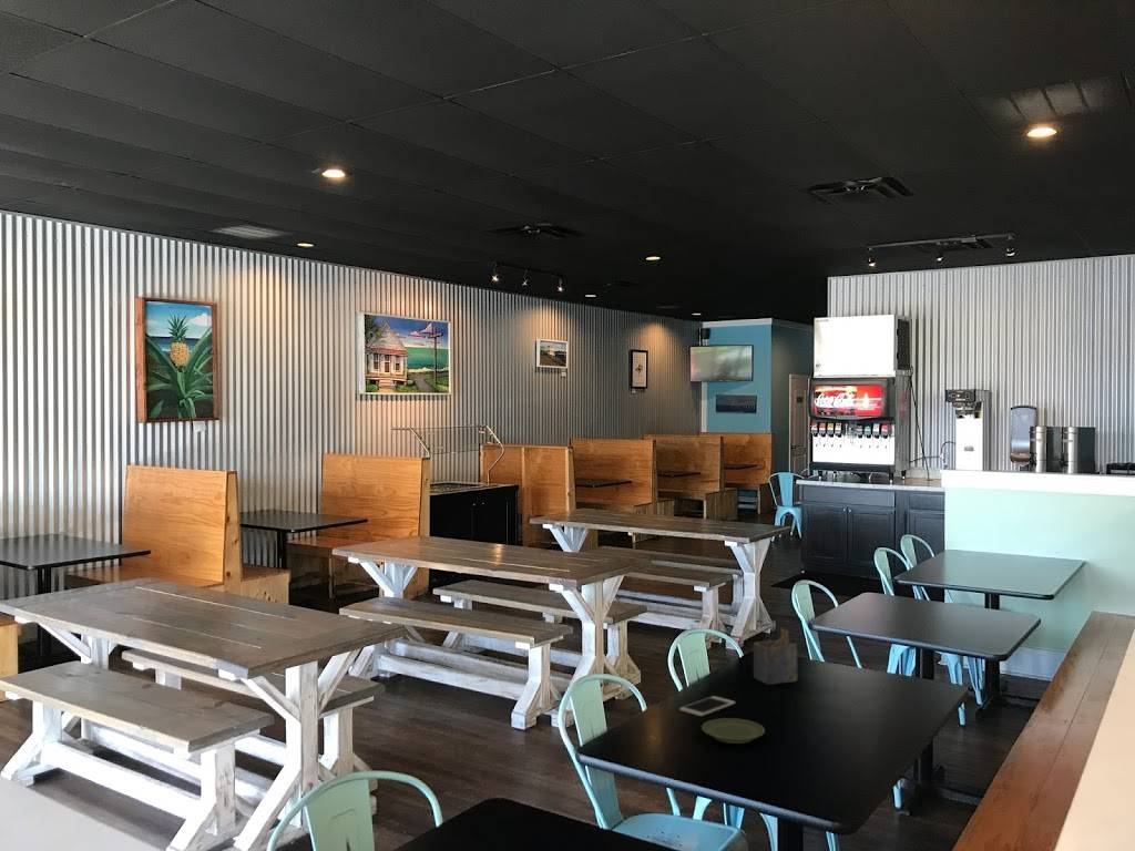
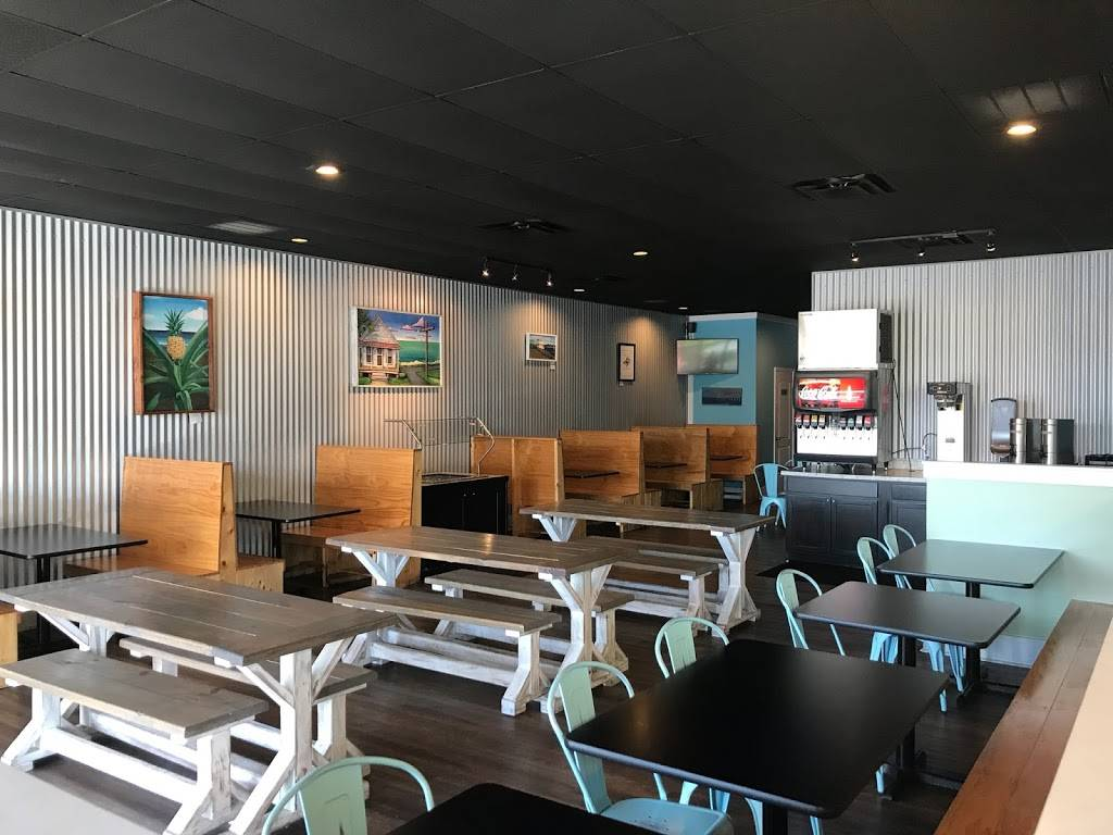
- cell phone (707, 706)
- napkin holder (775, 655)
- plate (733, 731)
